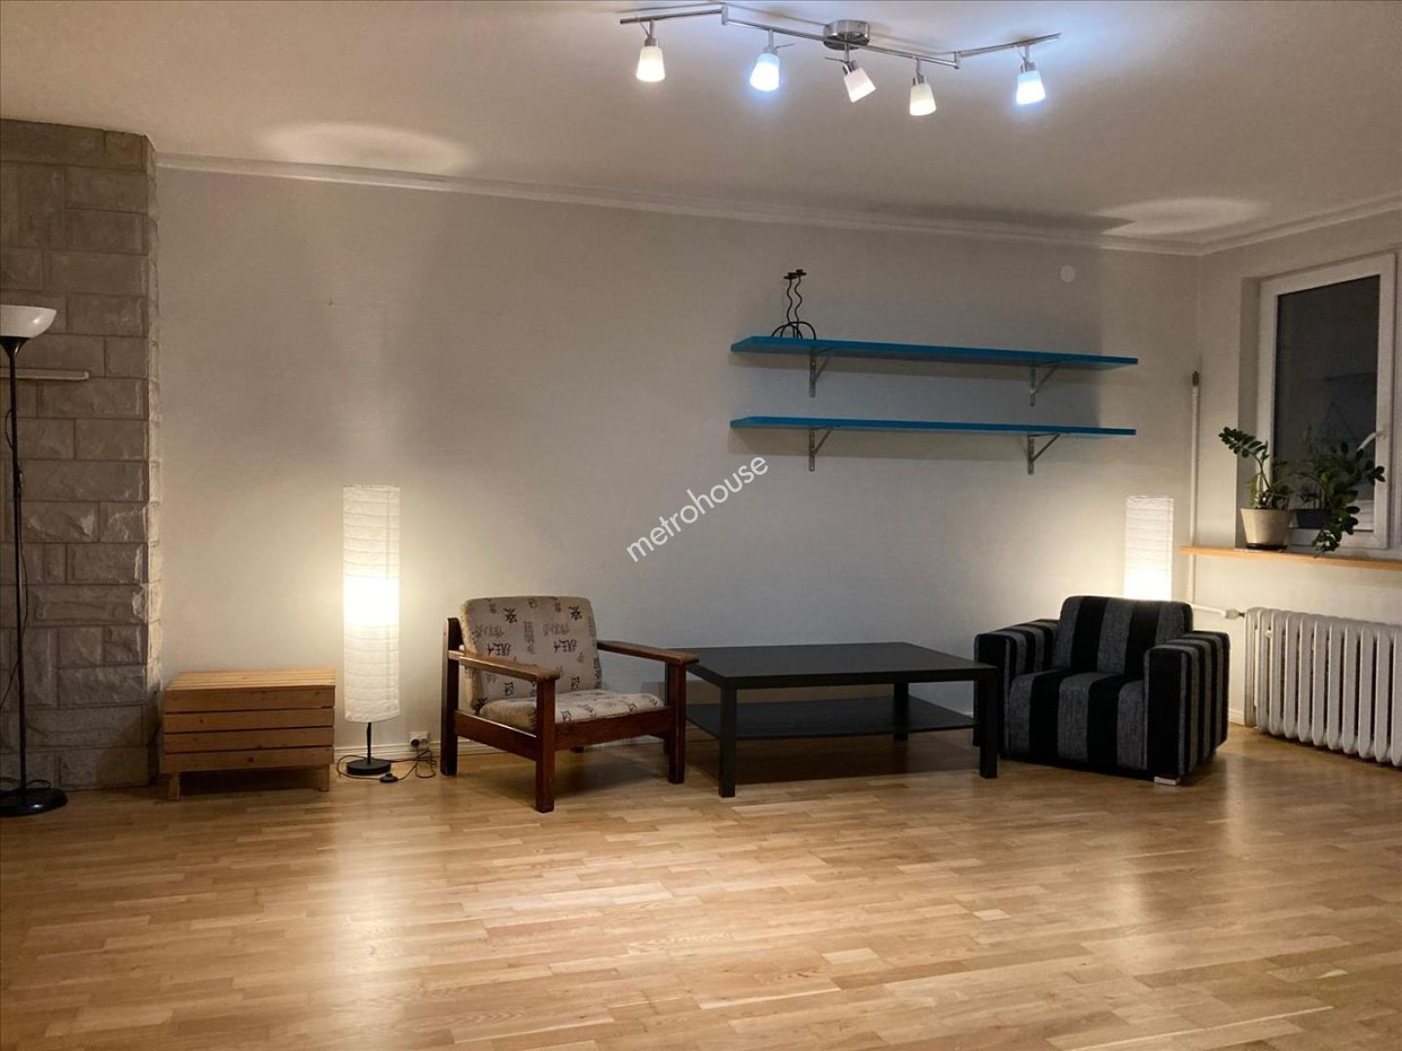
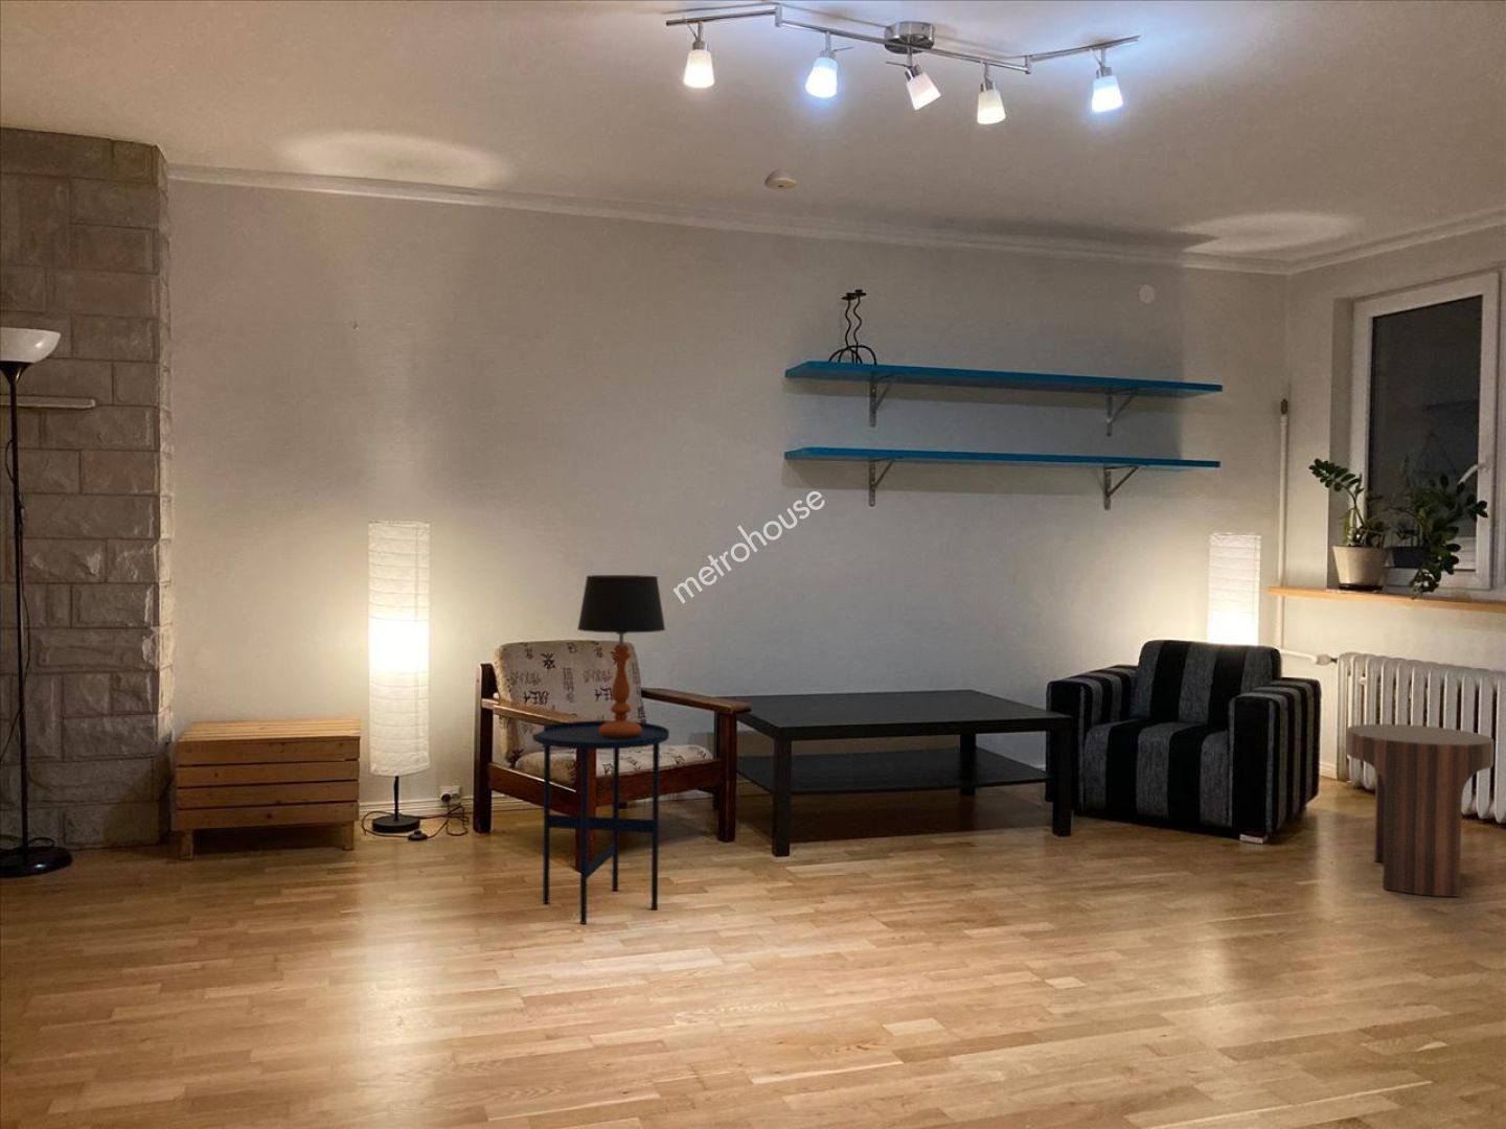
+ side table (1416, 805)
+ side table (600, 817)
+ table lamp (621, 656)
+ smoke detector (780, 178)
